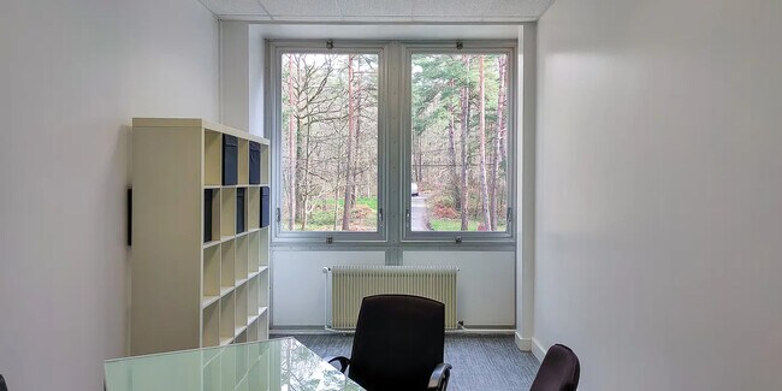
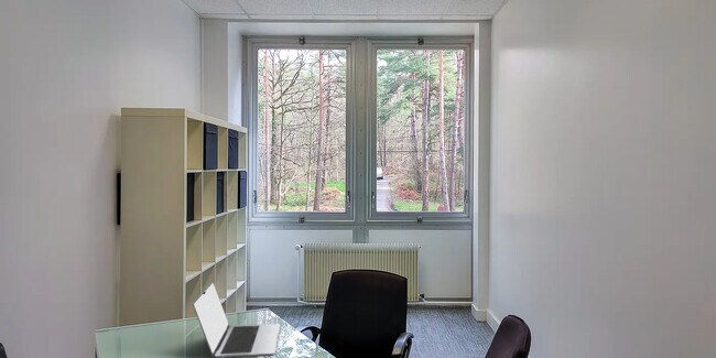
+ laptop (240, 325)
